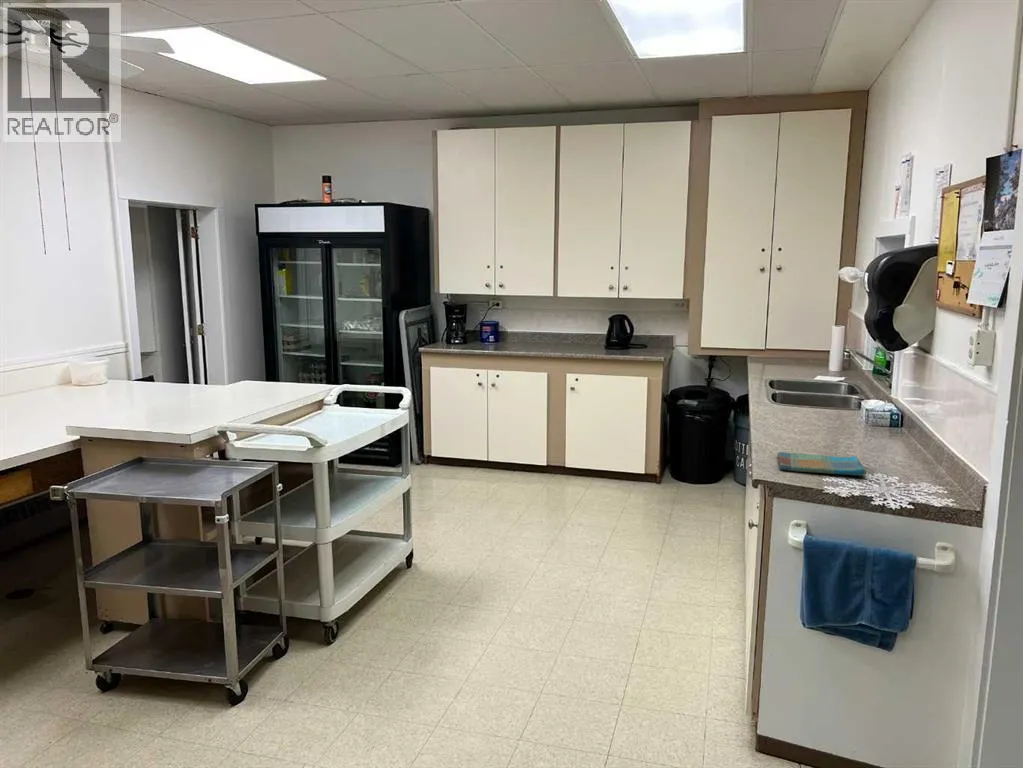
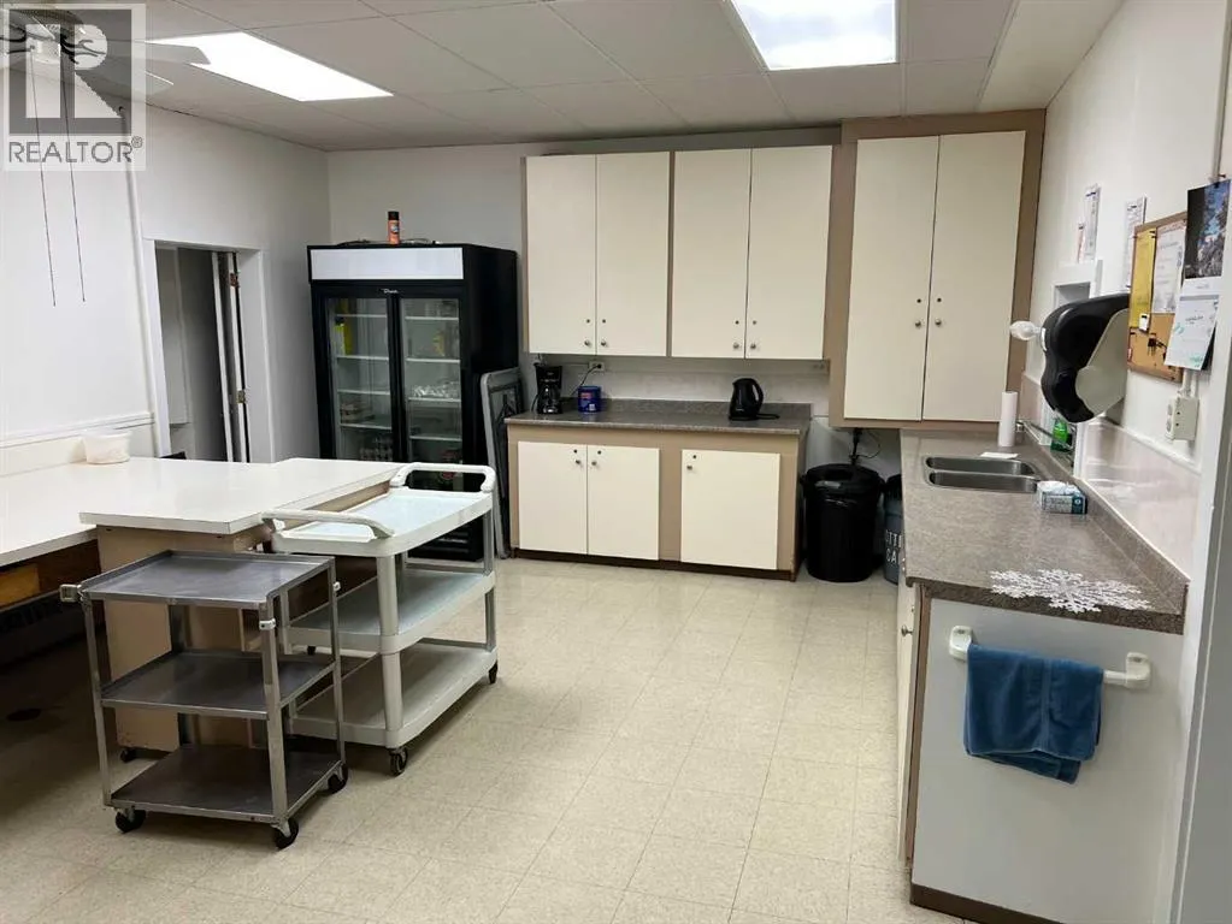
- dish towel (819, 462)
